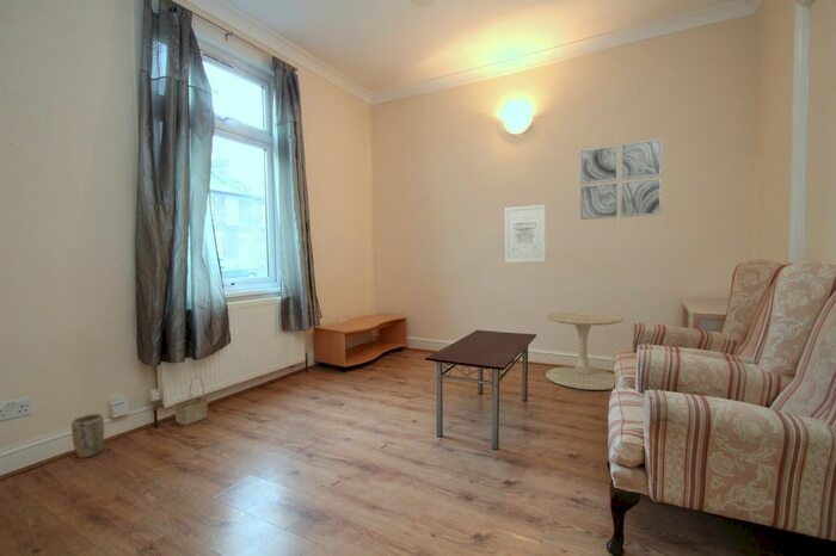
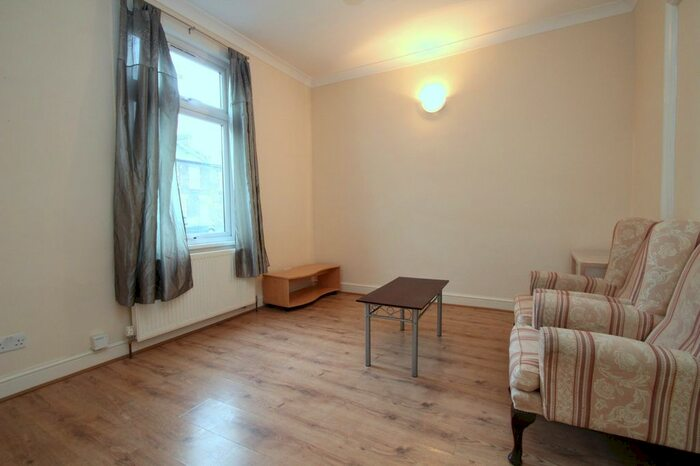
- side table (583, 347)
- basket (189, 396)
- wall art (524, 234)
- wall art (620, 181)
- plant pot (88, 435)
